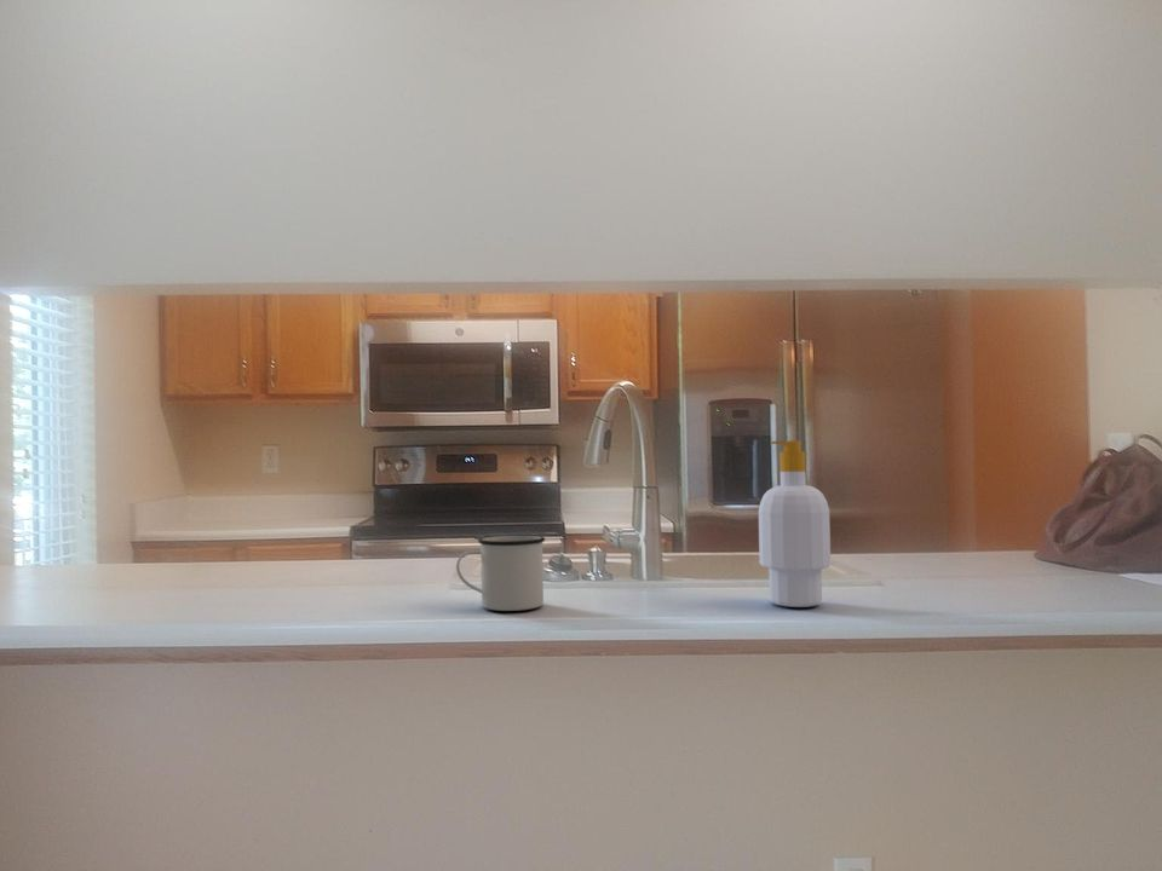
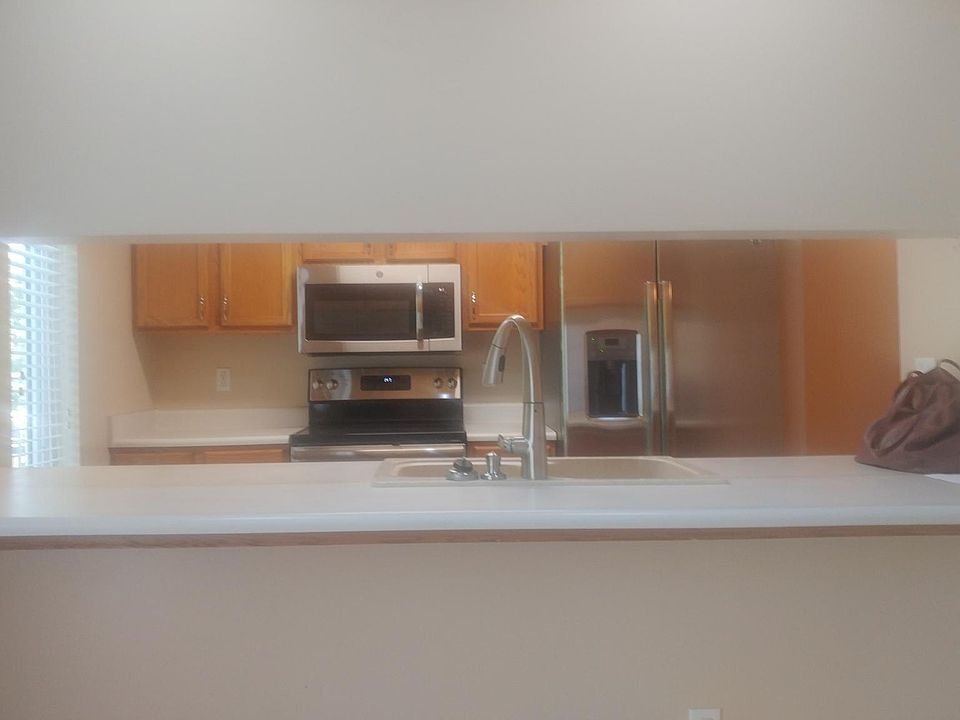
- soap bottle (793, 521)
- mug (501, 571)
